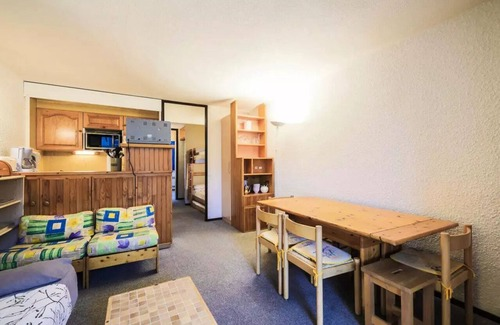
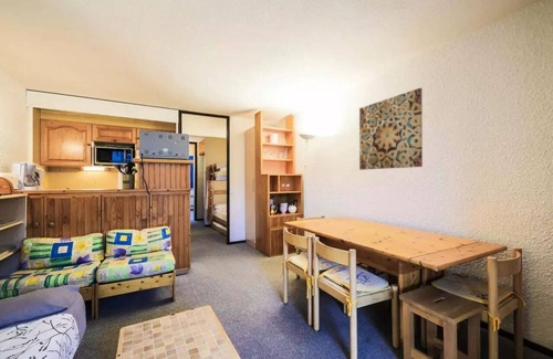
+ wall art (387, 134)
